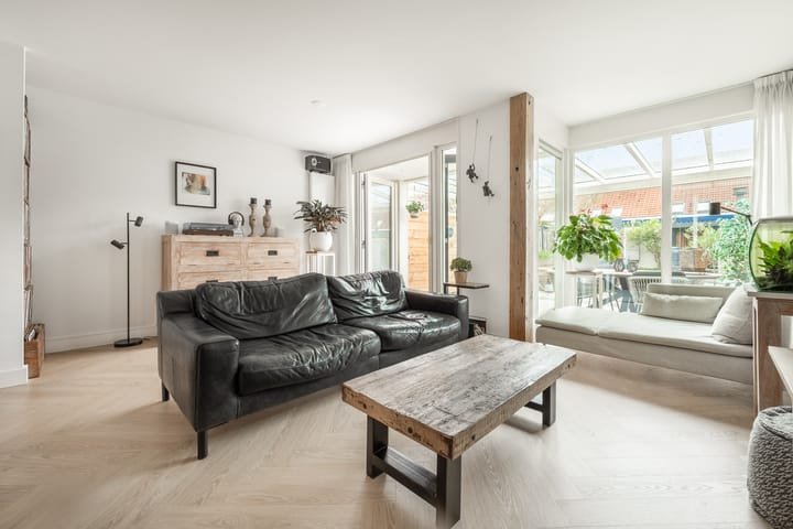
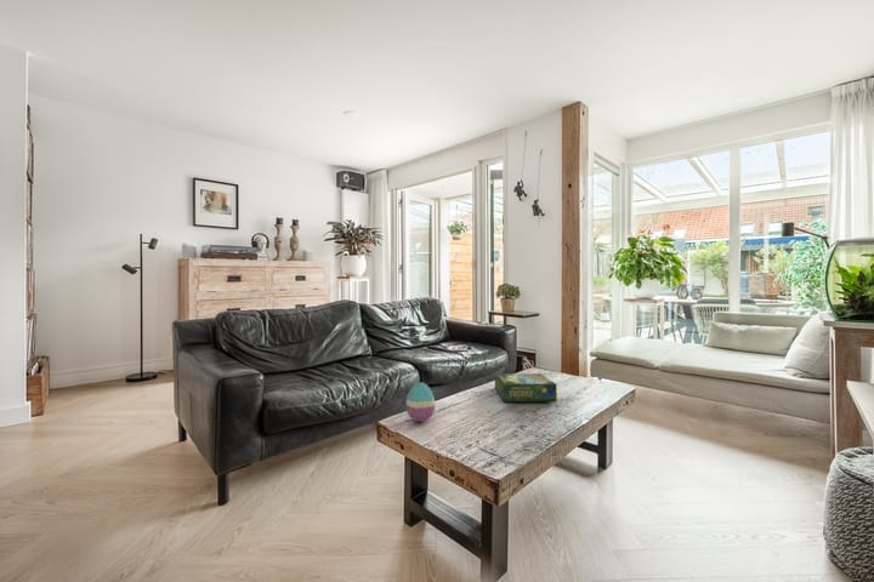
+ board game (523, 386)
+ decorative egg (420, 401)
